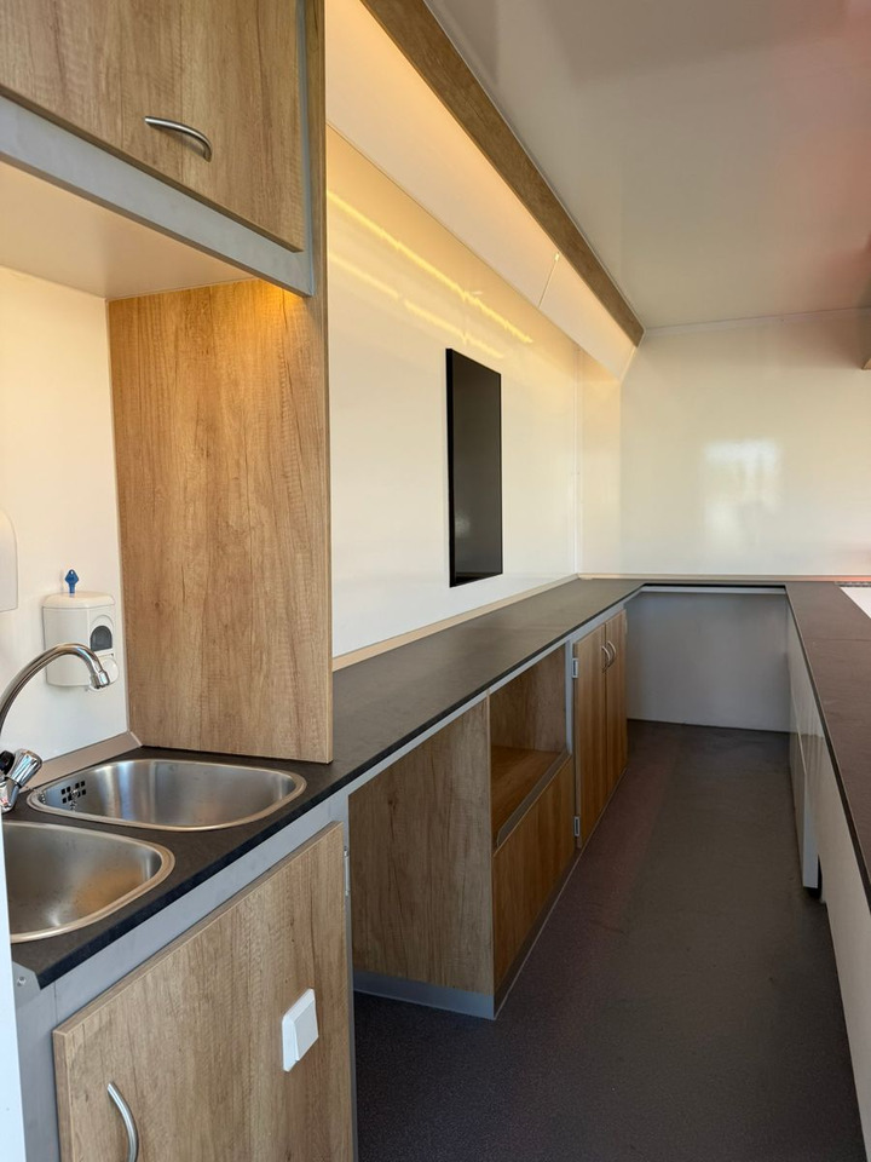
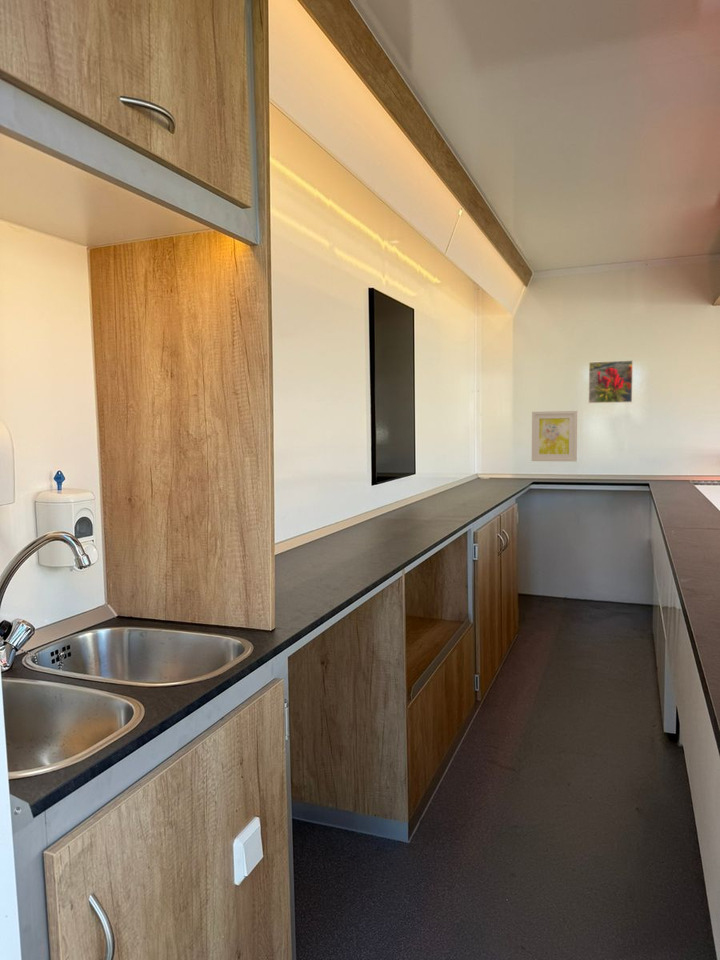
+ wall art (554, 436)
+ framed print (610, 382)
